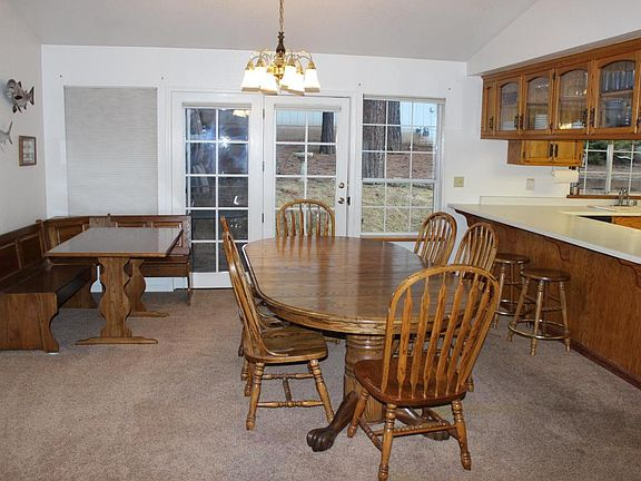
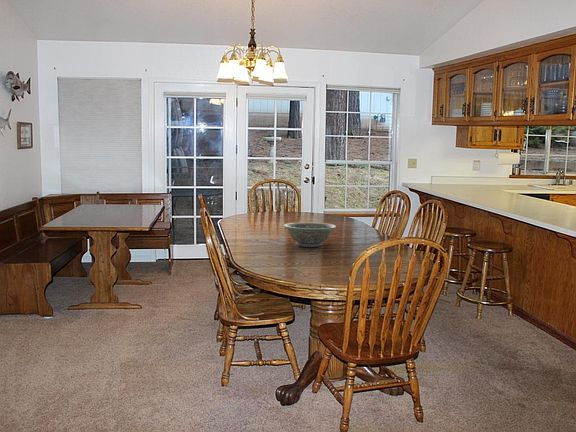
+ decorative bowl (309, 235)
